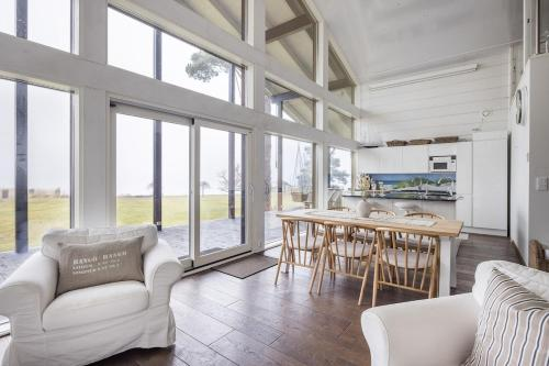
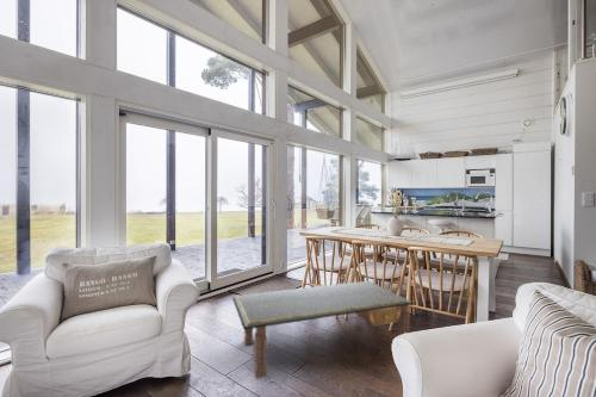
+ coffee table (321, 317)
